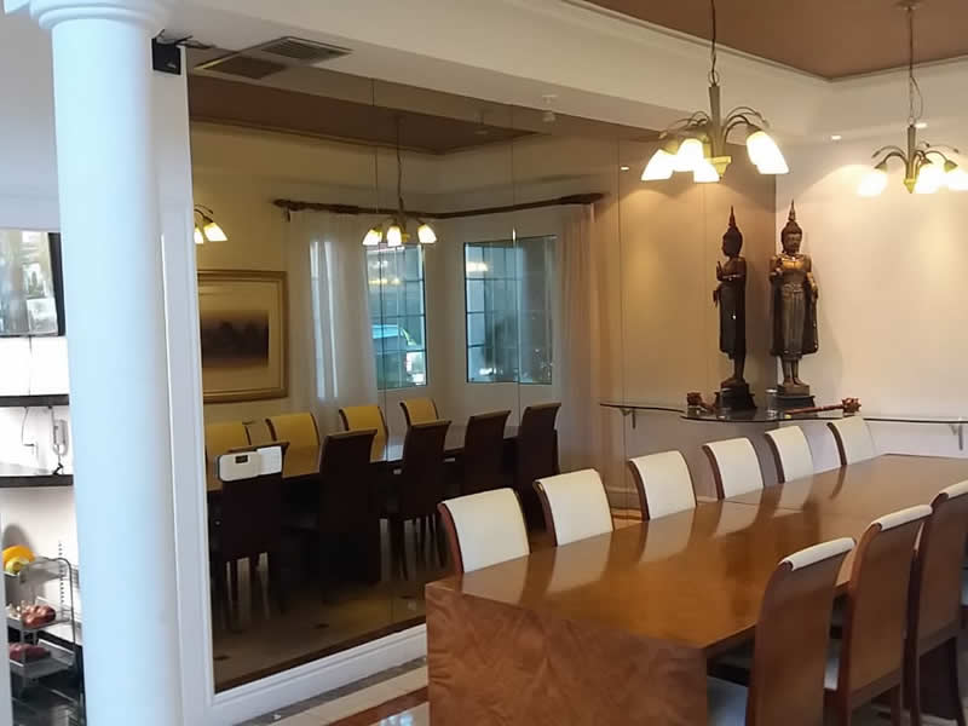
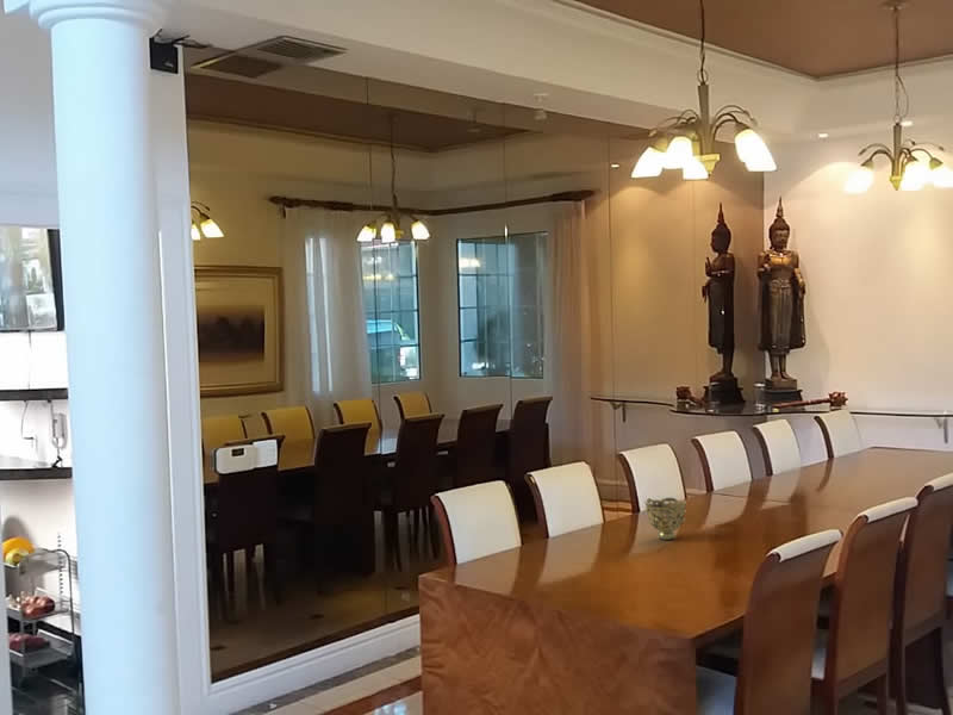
+ decorative bowl (665, 518)
